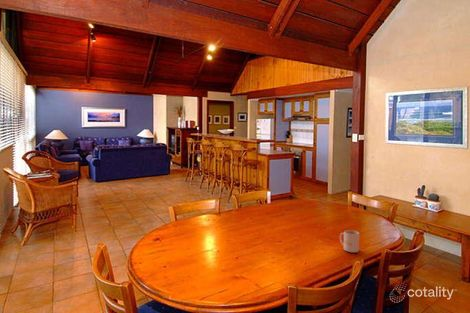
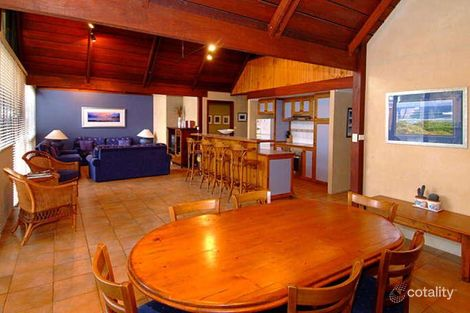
- mug (348, 240)
